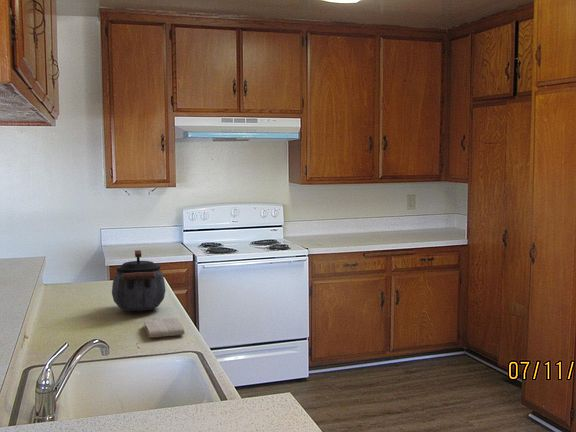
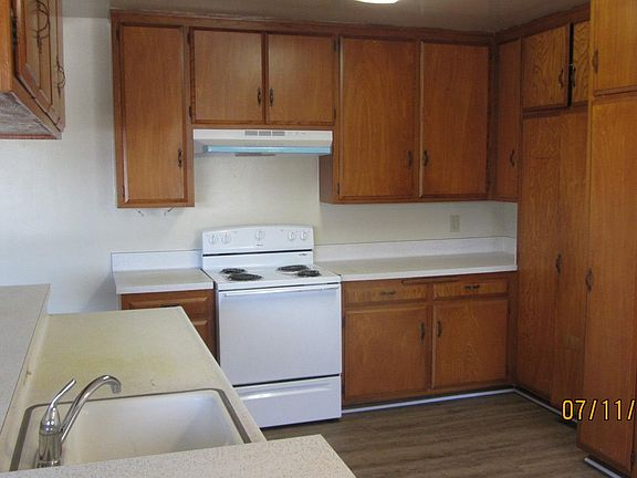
- washcloth (163, 326)
- kettle (138, 280)
